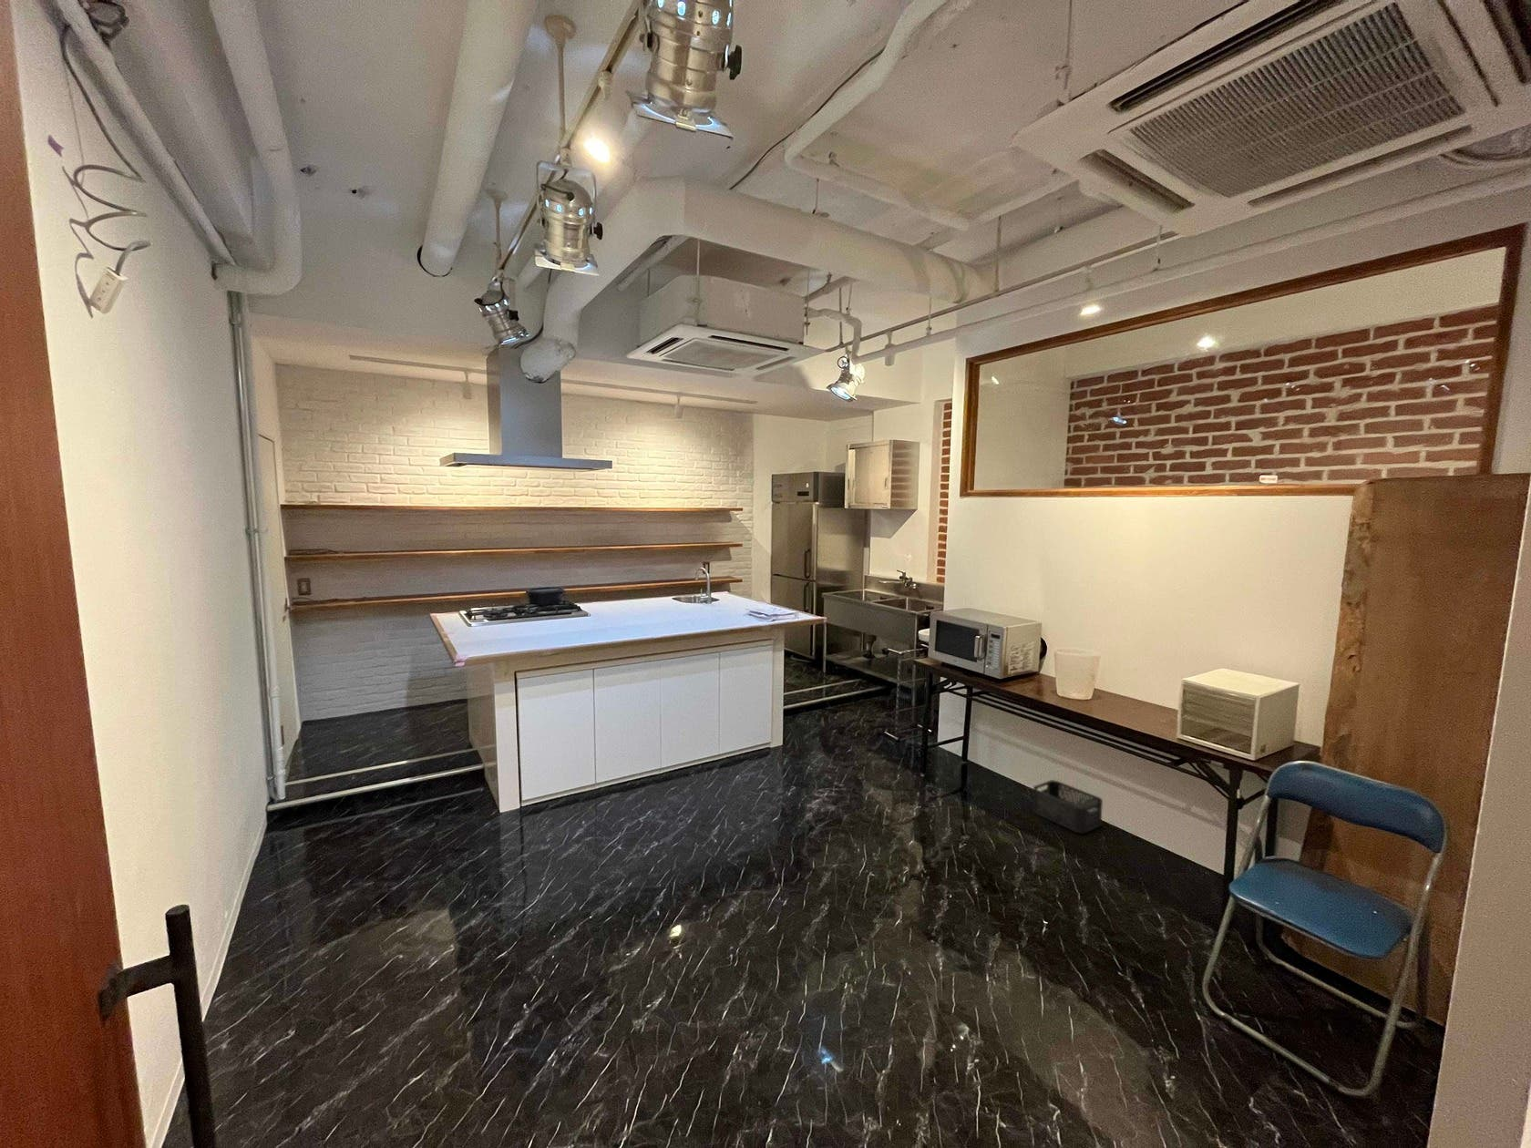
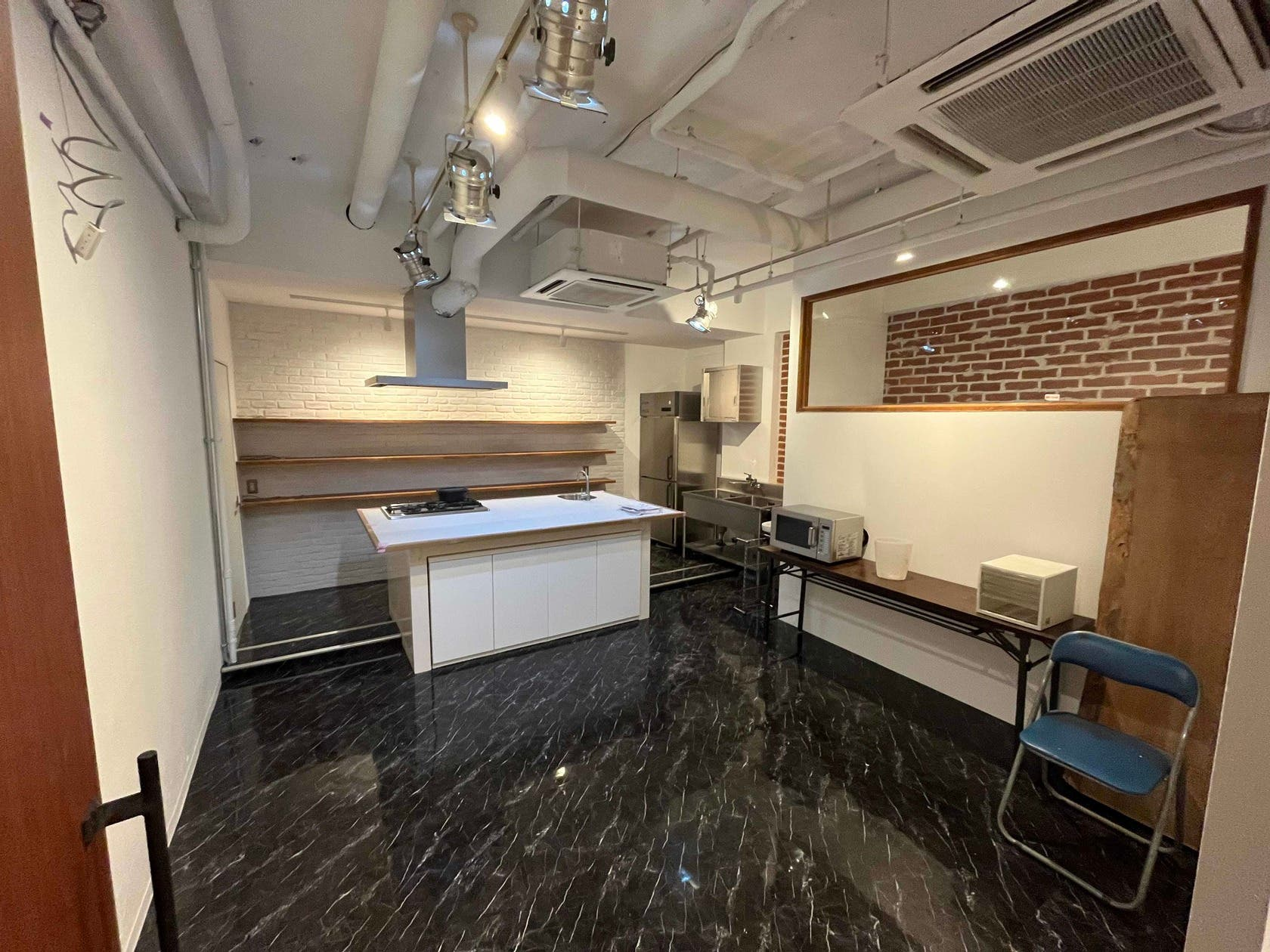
- storage bin (1066, 806)
